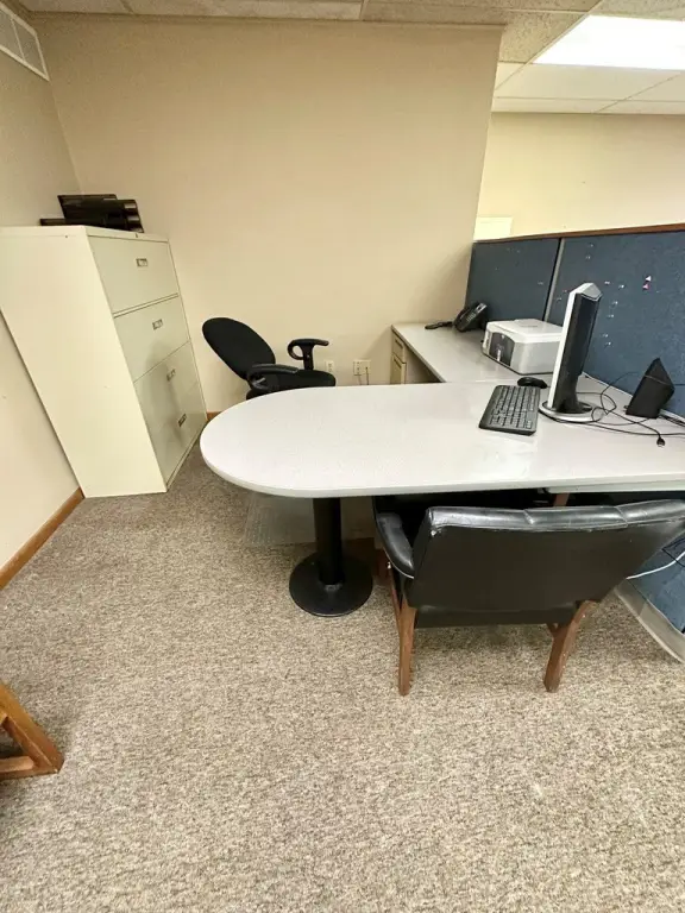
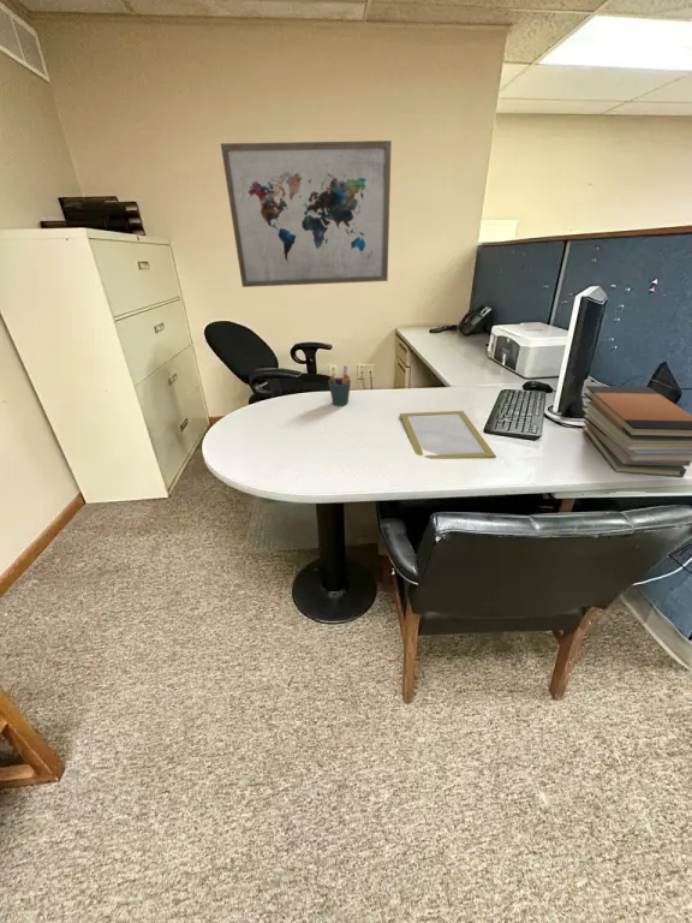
+ pen holder (340, 386)
+ picture frame (442, 433)
+ book stack (634, 428)
+ wall art (311, 219)
